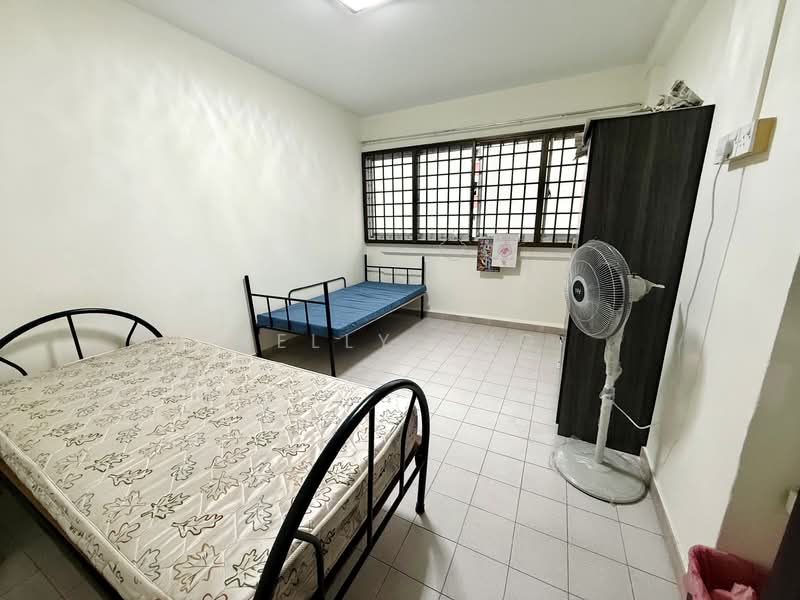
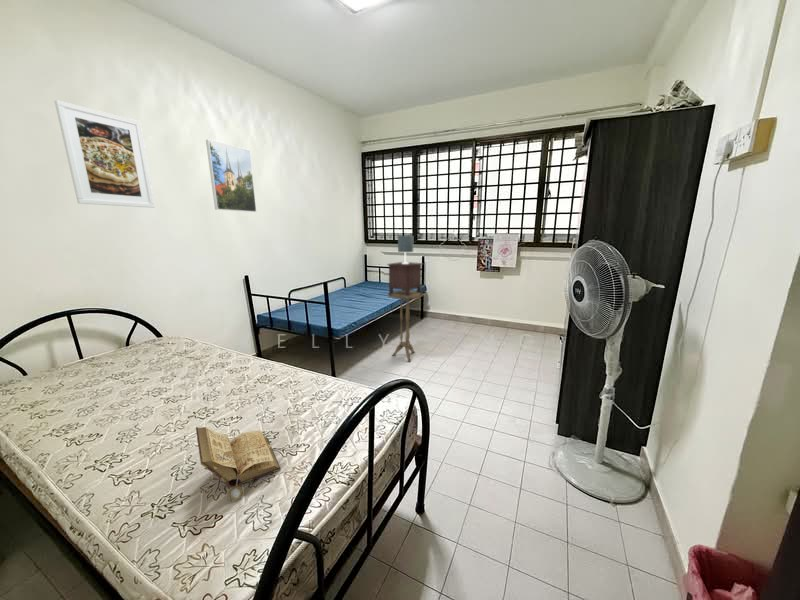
+ side table (406, 325)
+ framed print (233, 178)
+ table lamp (405, 264)
+ book (238, 448)
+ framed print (110, 160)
